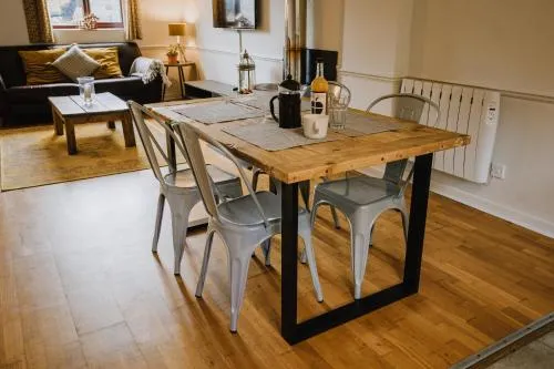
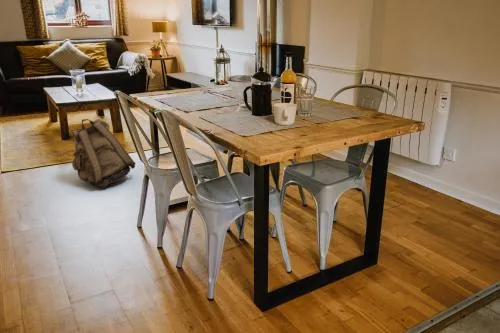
+ backpack (102, 150)
